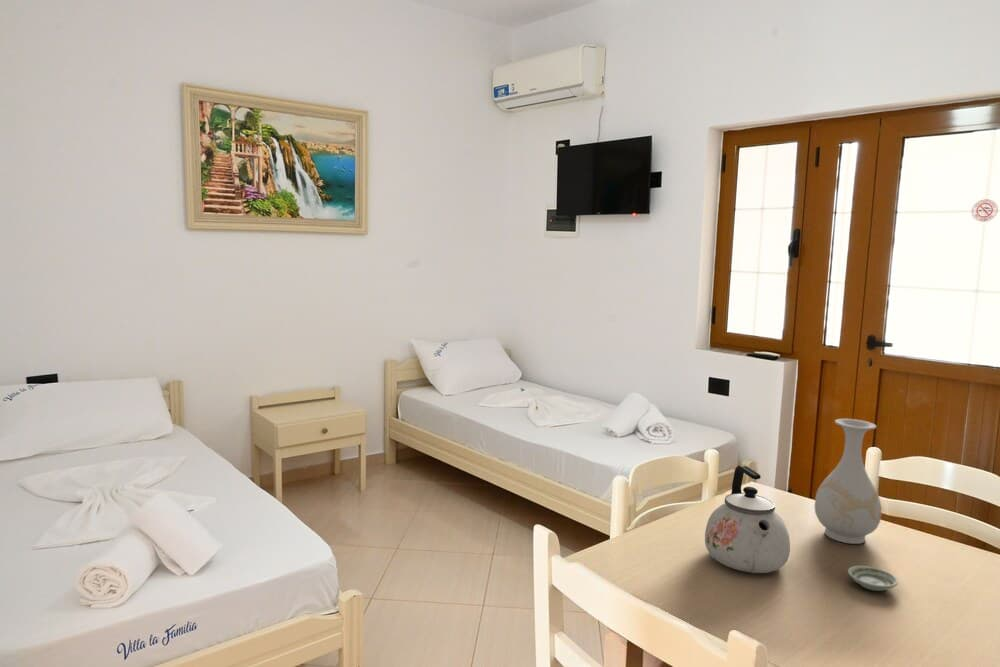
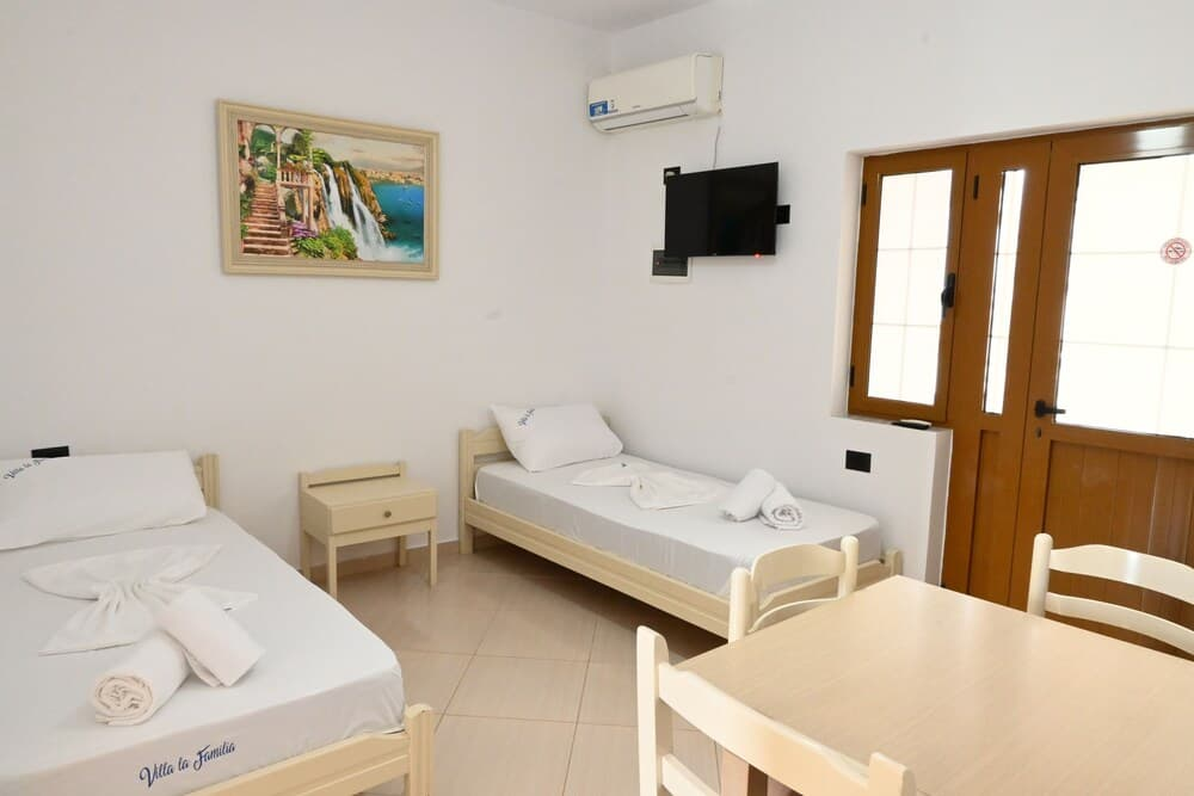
- kettle (749, 516)
- vase (849, 480)
- saucer (872, 580)
